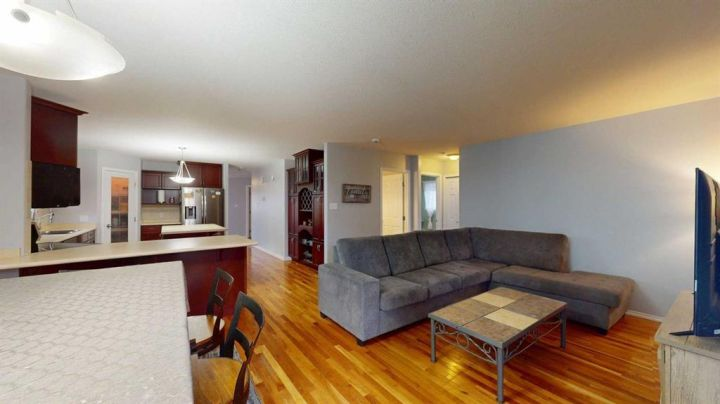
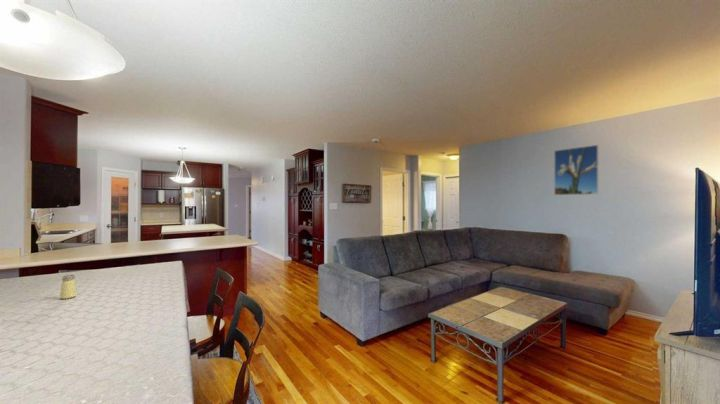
+ saltshaker (68, 286)
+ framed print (575, 171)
